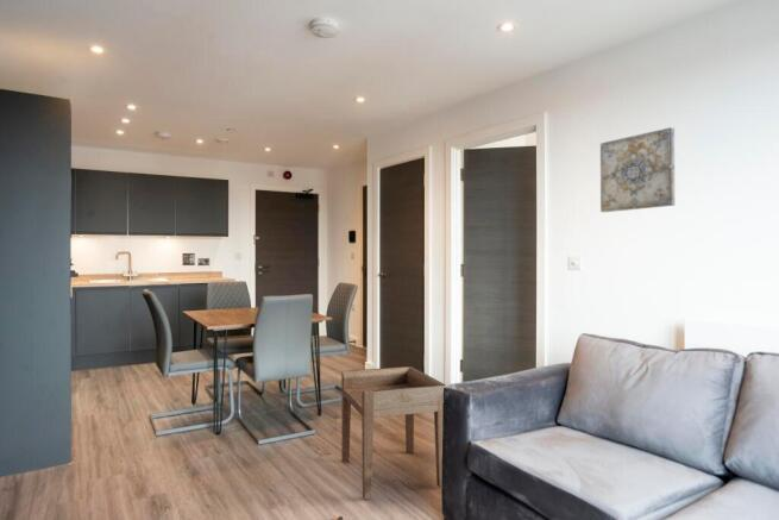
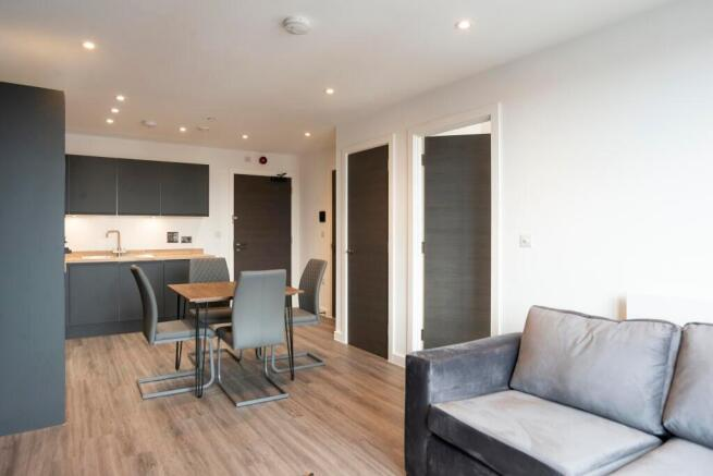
- side table (390, 415)
- wall art (635, 171)
